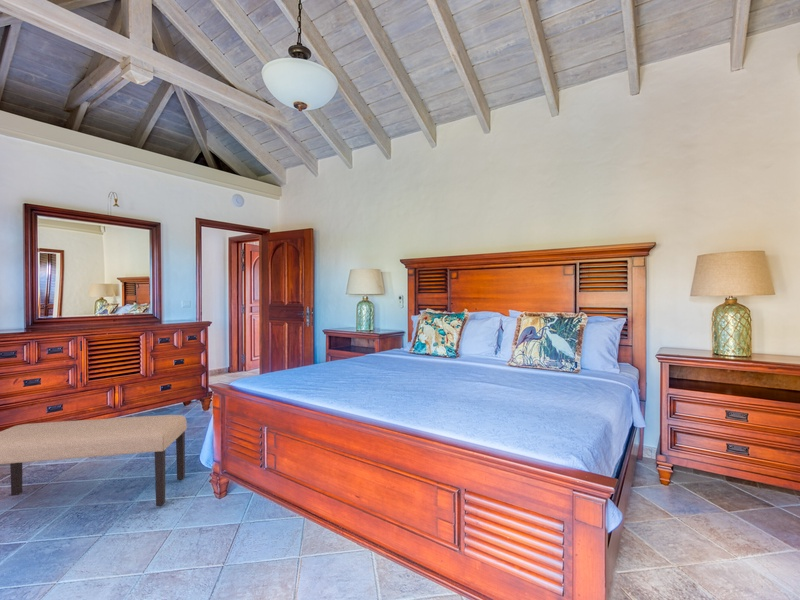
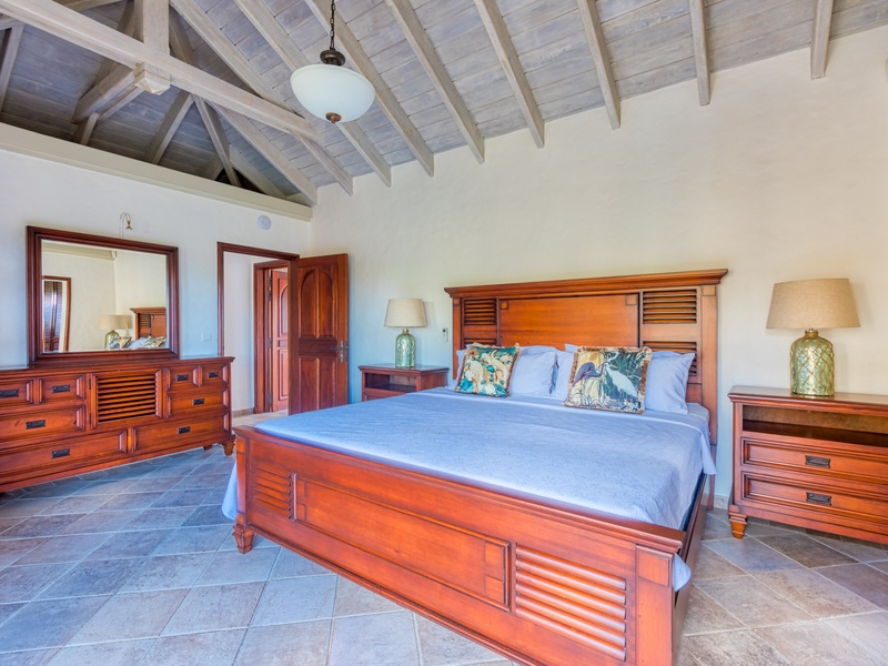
- bench (83, 457)
